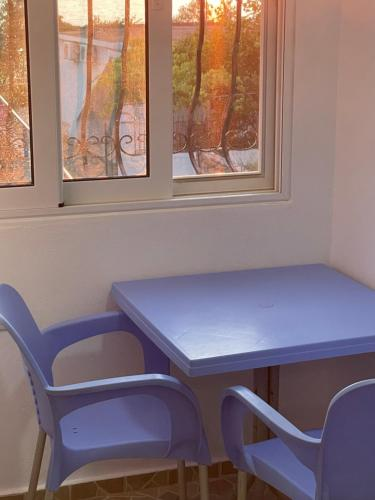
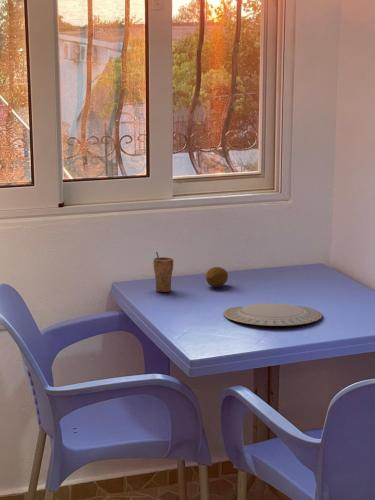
+ cup (163, 270)
+ chinaware (272, 311)
+ fruit (216, 277)
